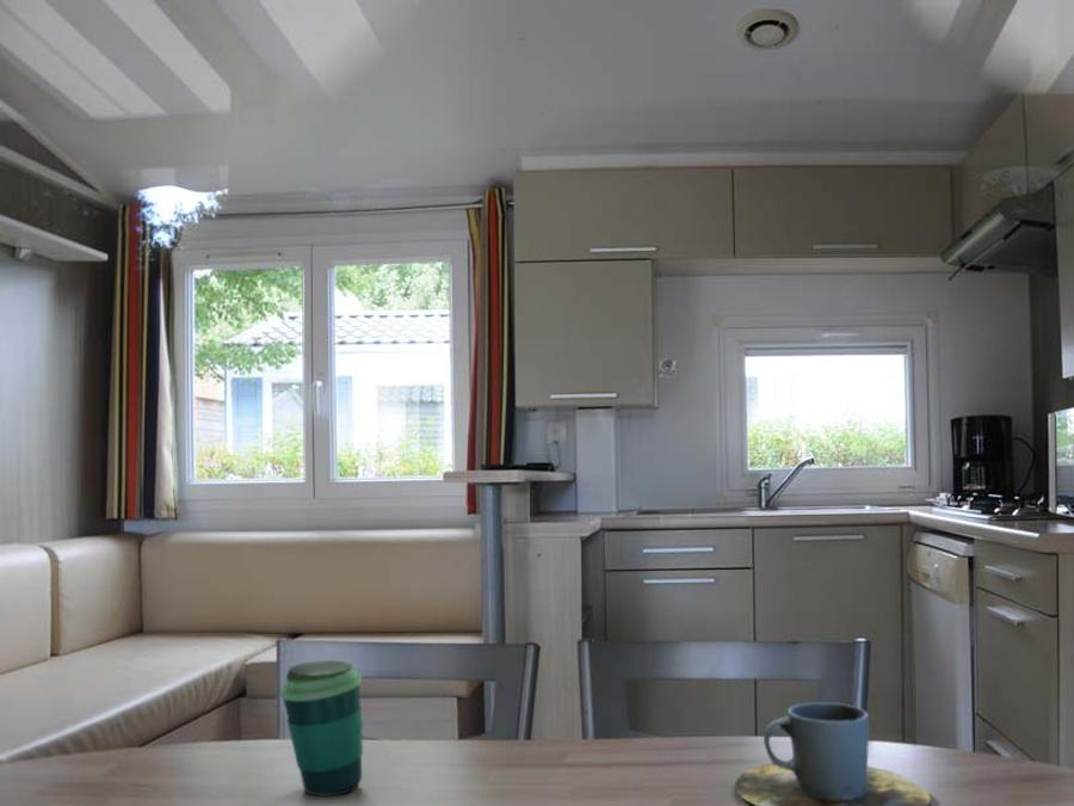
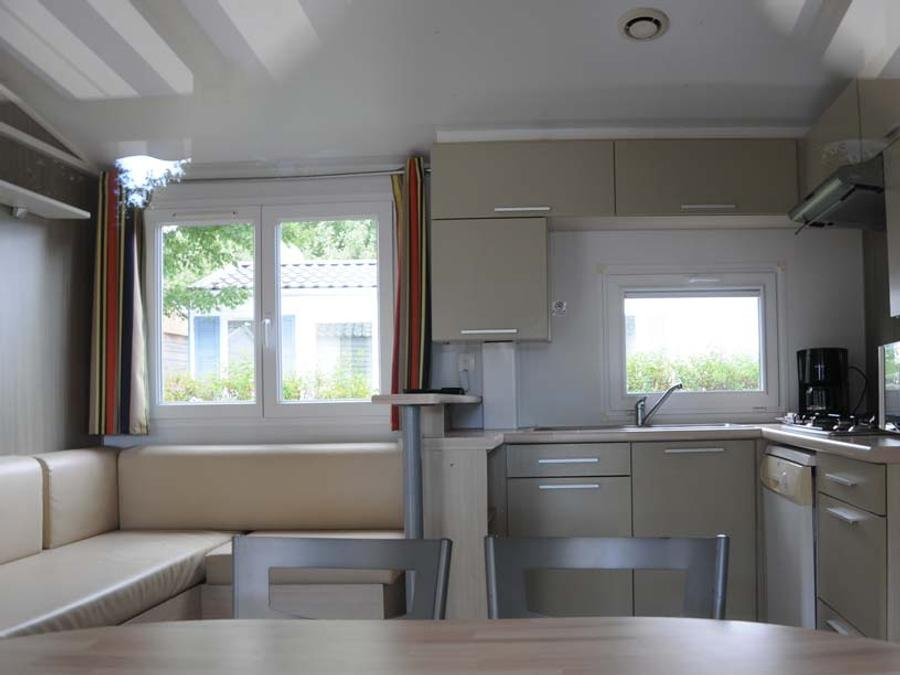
- cup (828, 750)
- cup (321, 727)
